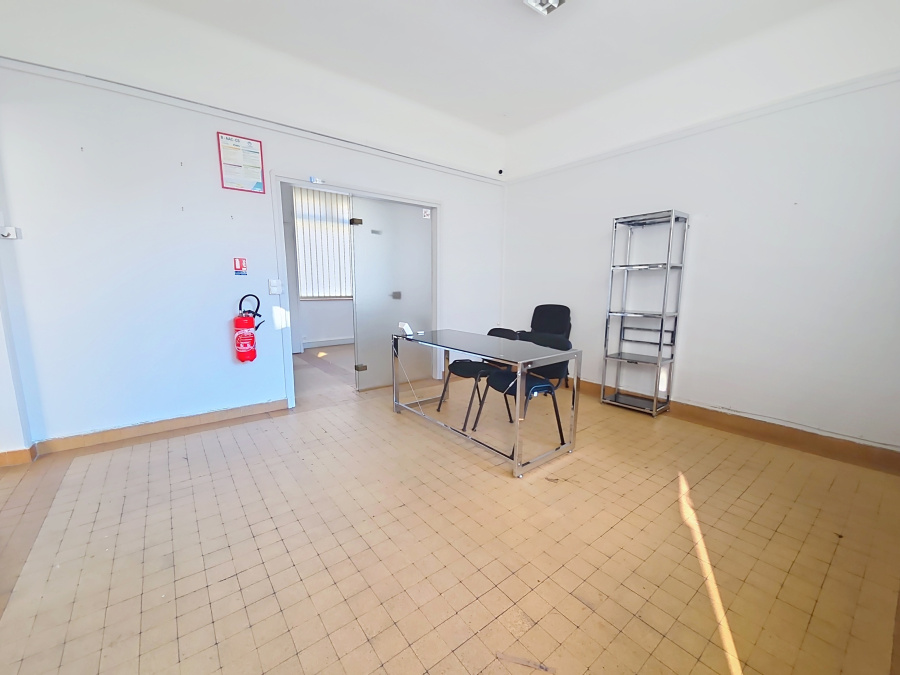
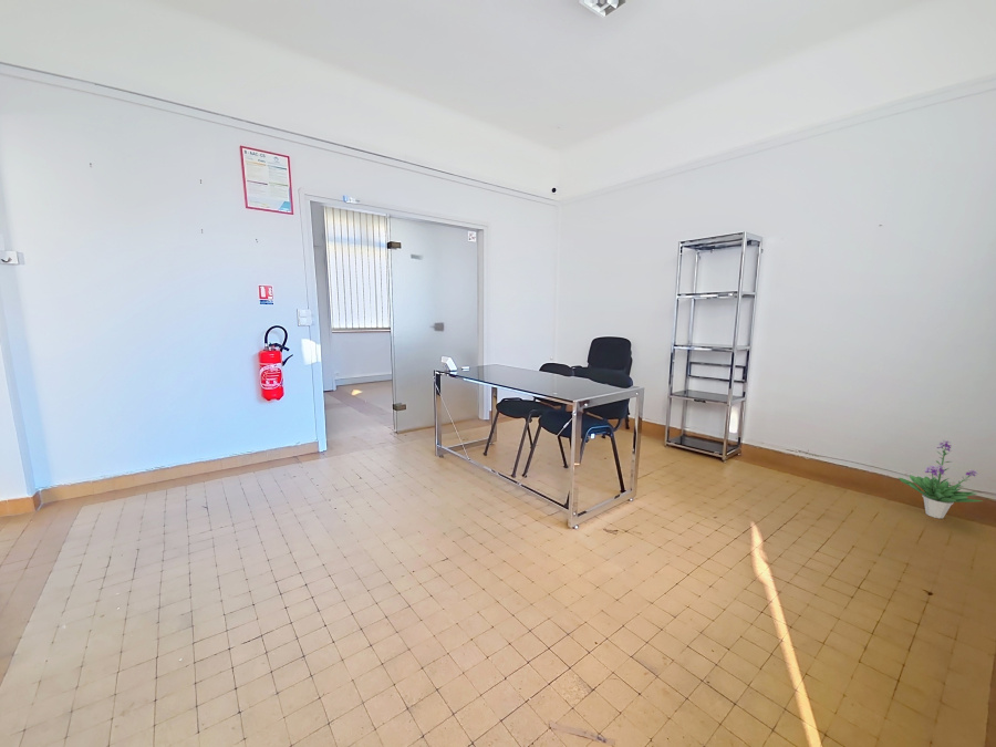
+ potted plant (940, 479)
